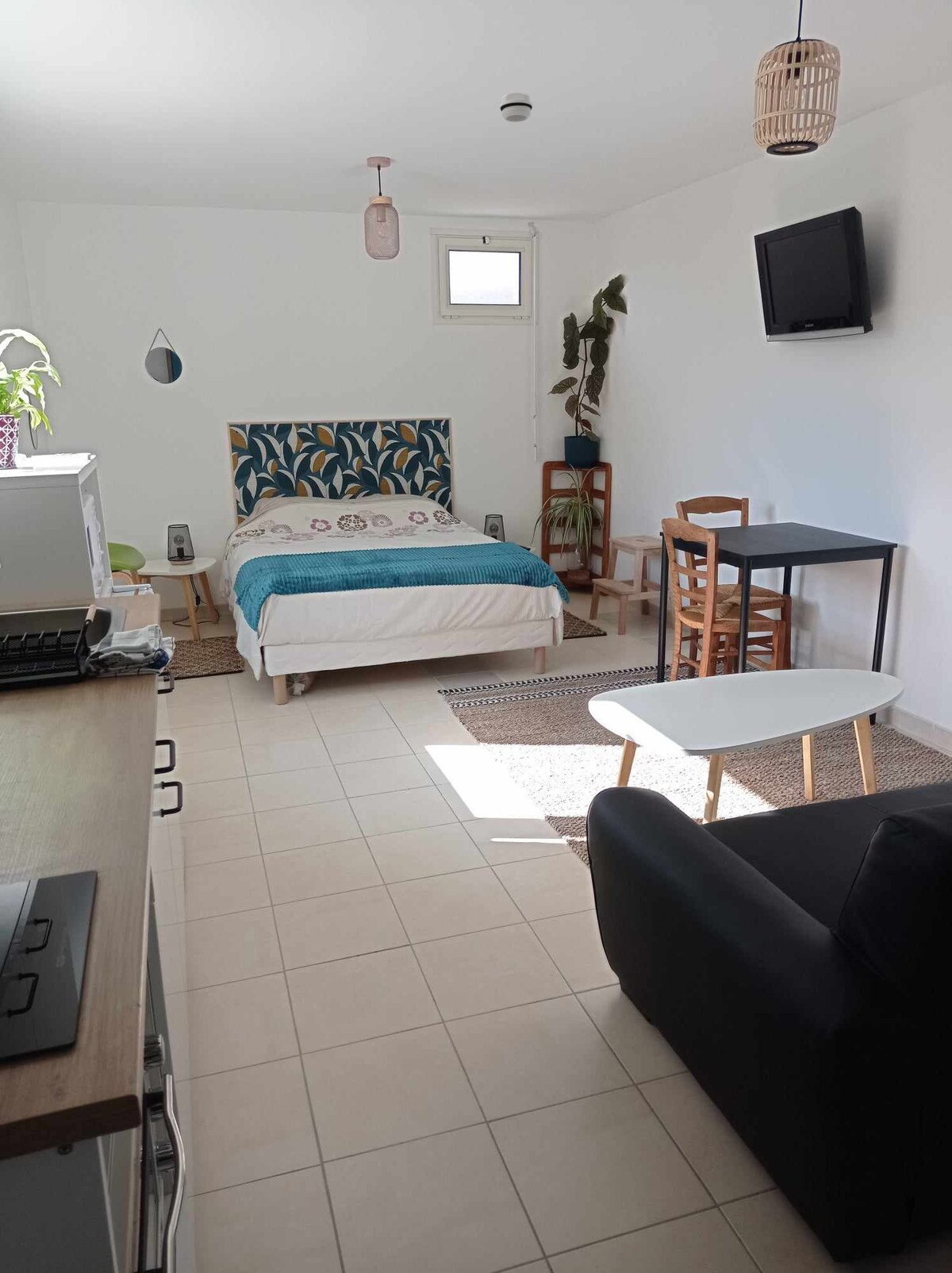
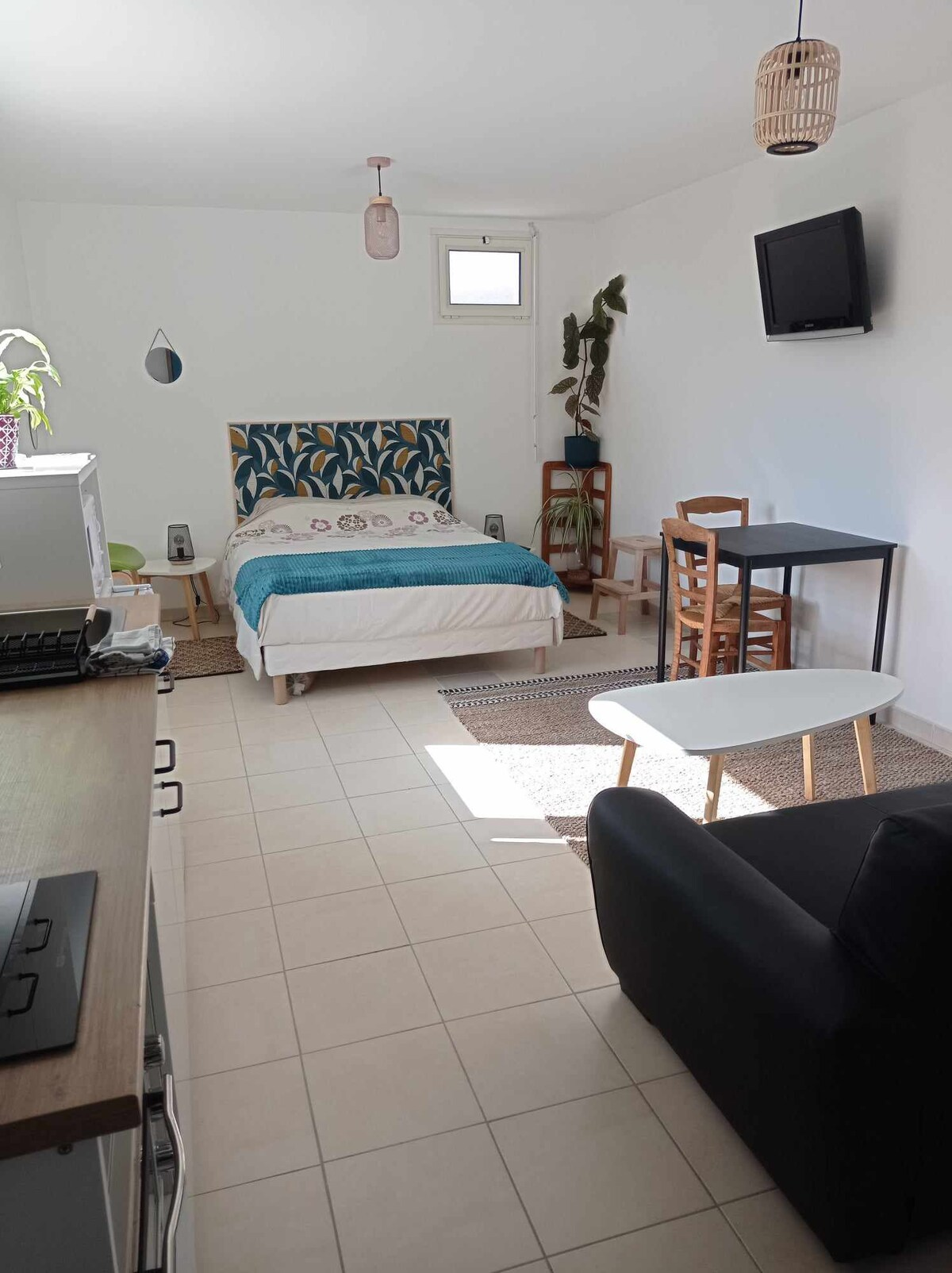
- smoke detector (516, 107)
